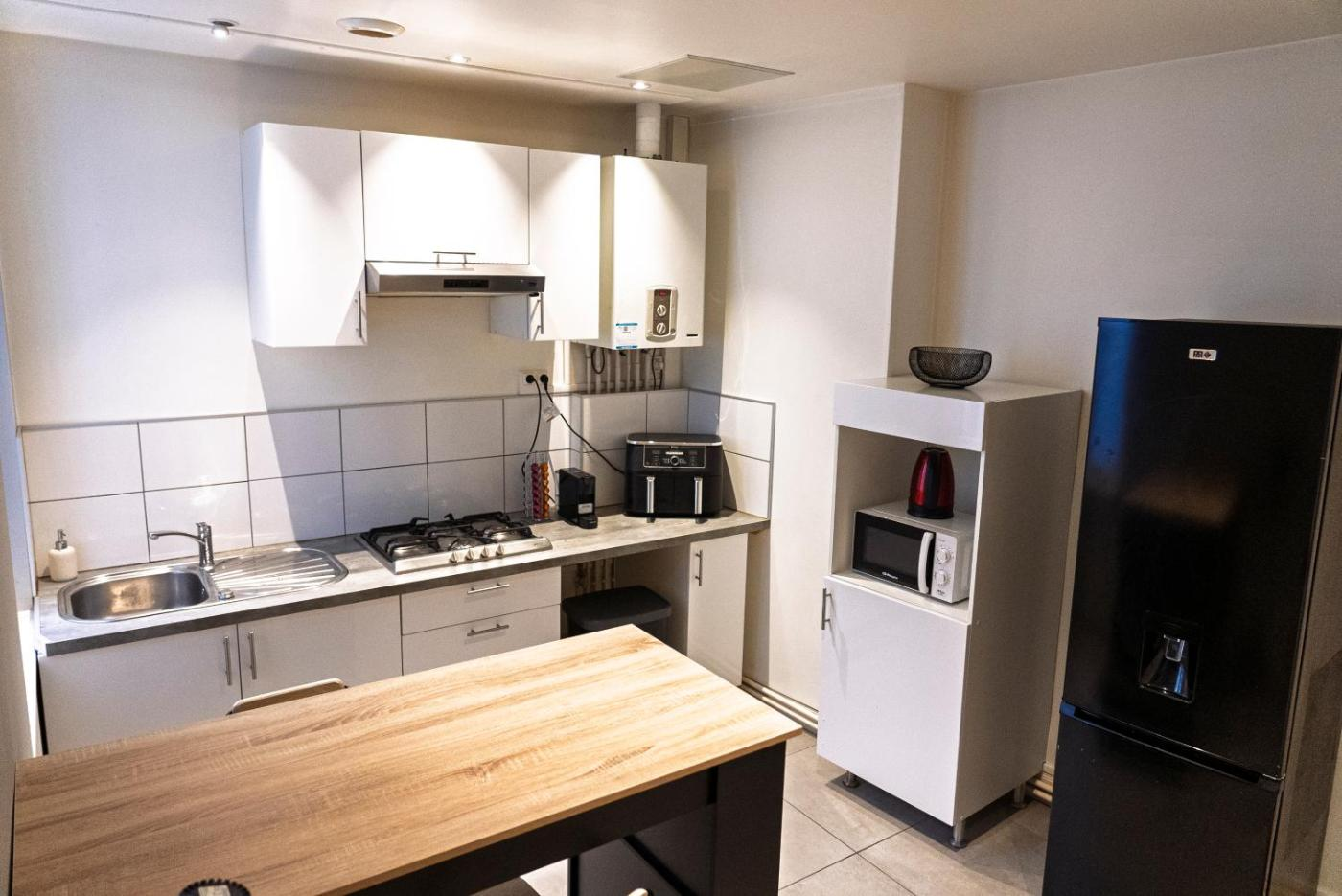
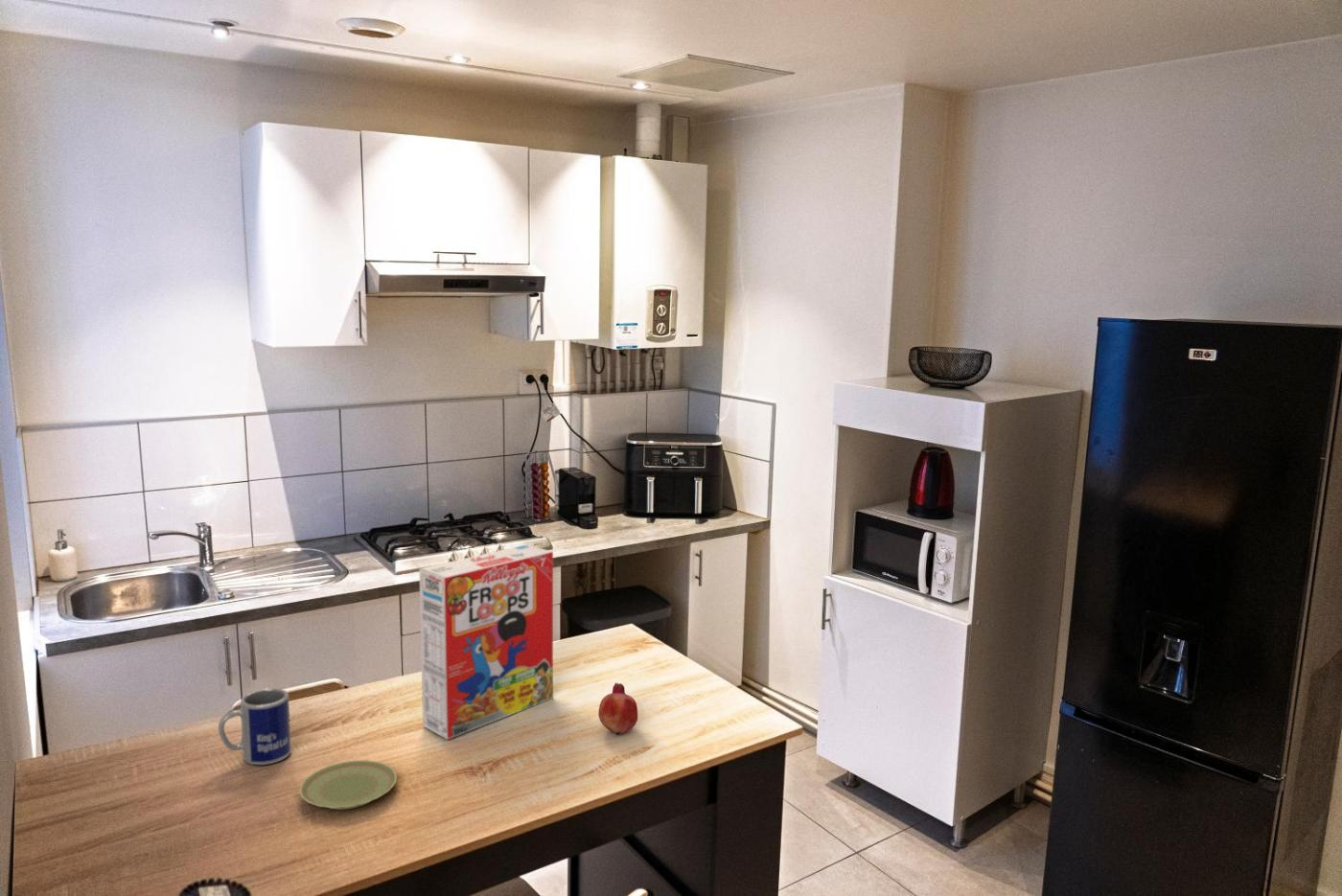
+ fruit (617, 709)
+ mug (254, 728)
+ cereal box (489, 636)
+ plate (349, 788)
